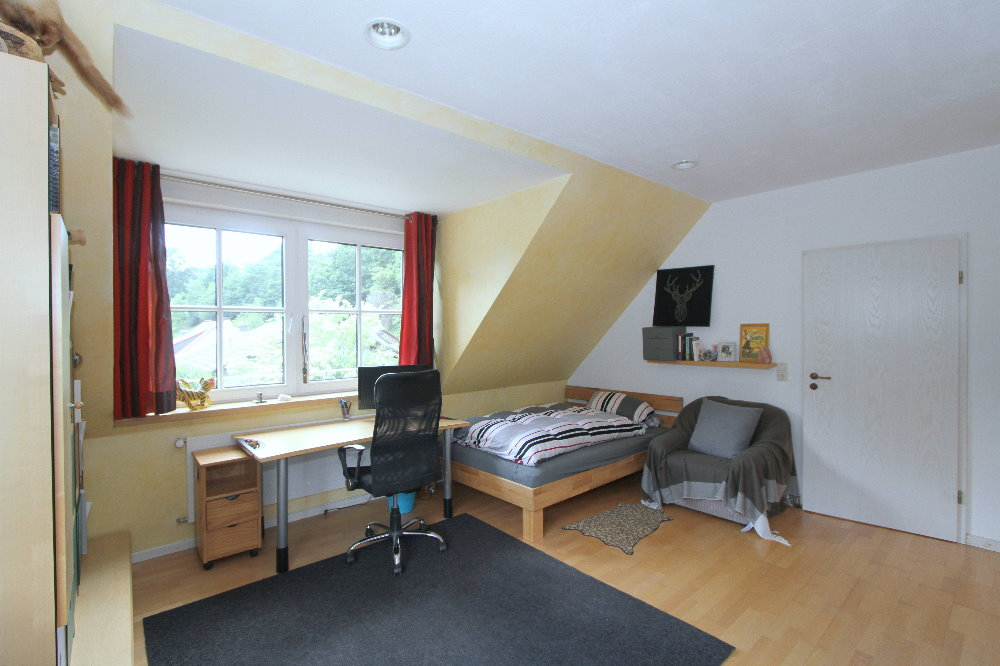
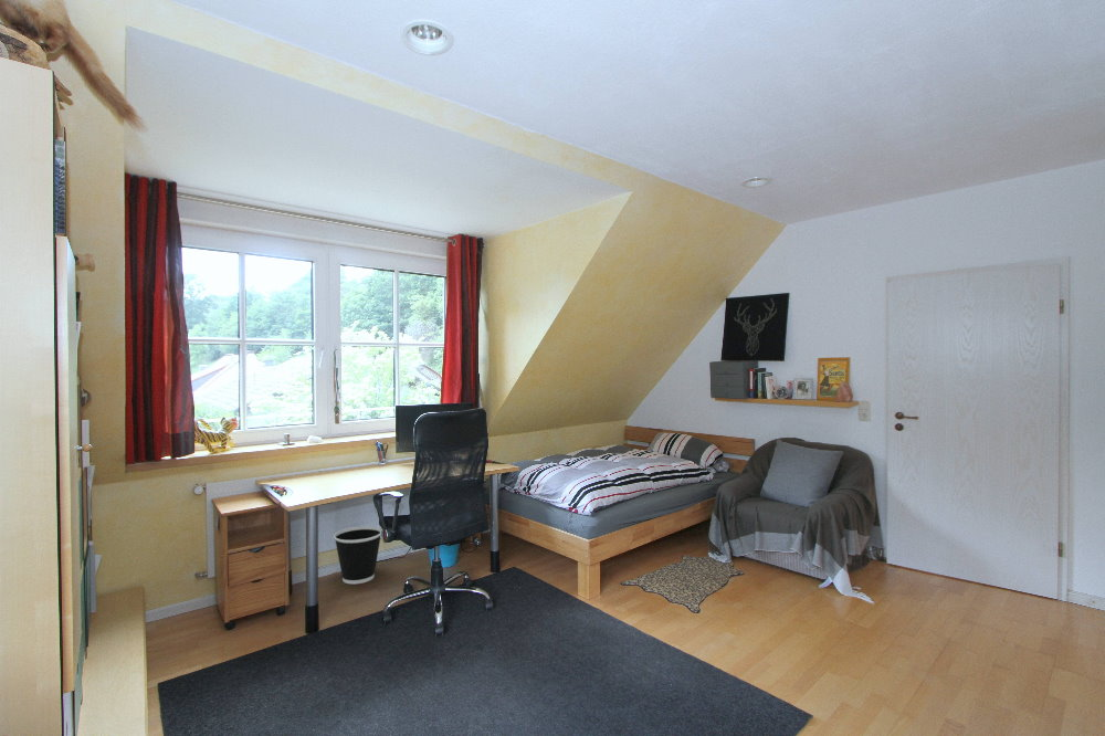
+ wastebasket (358, 555)
